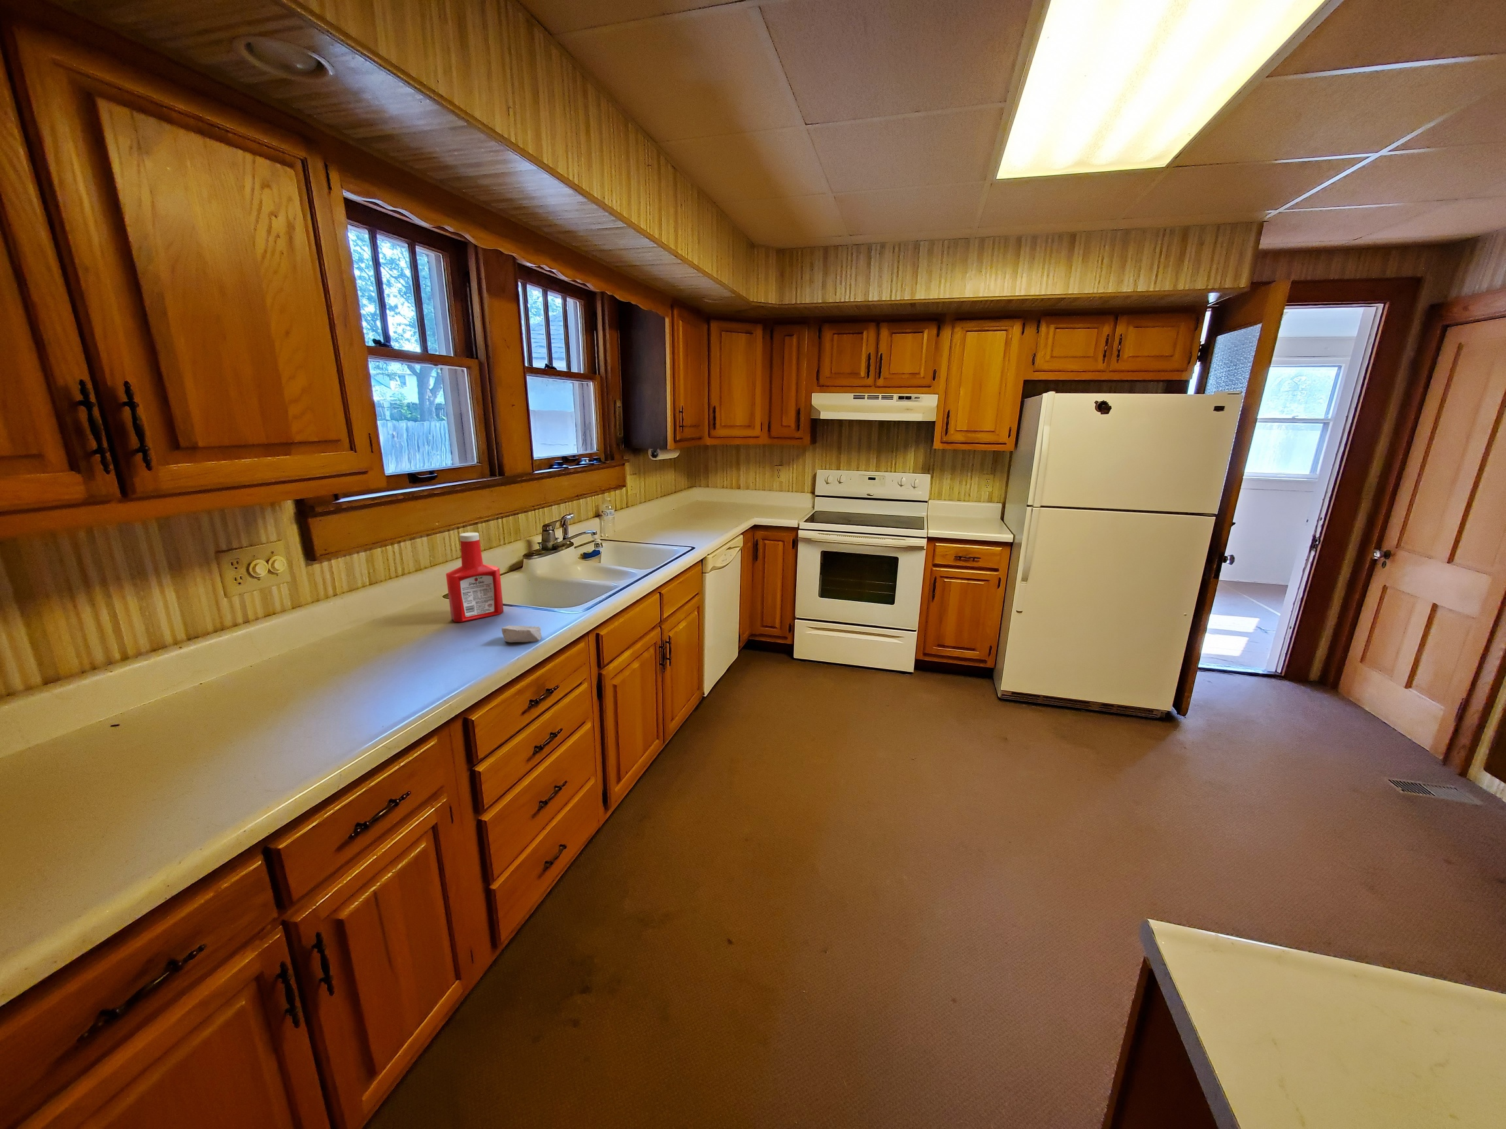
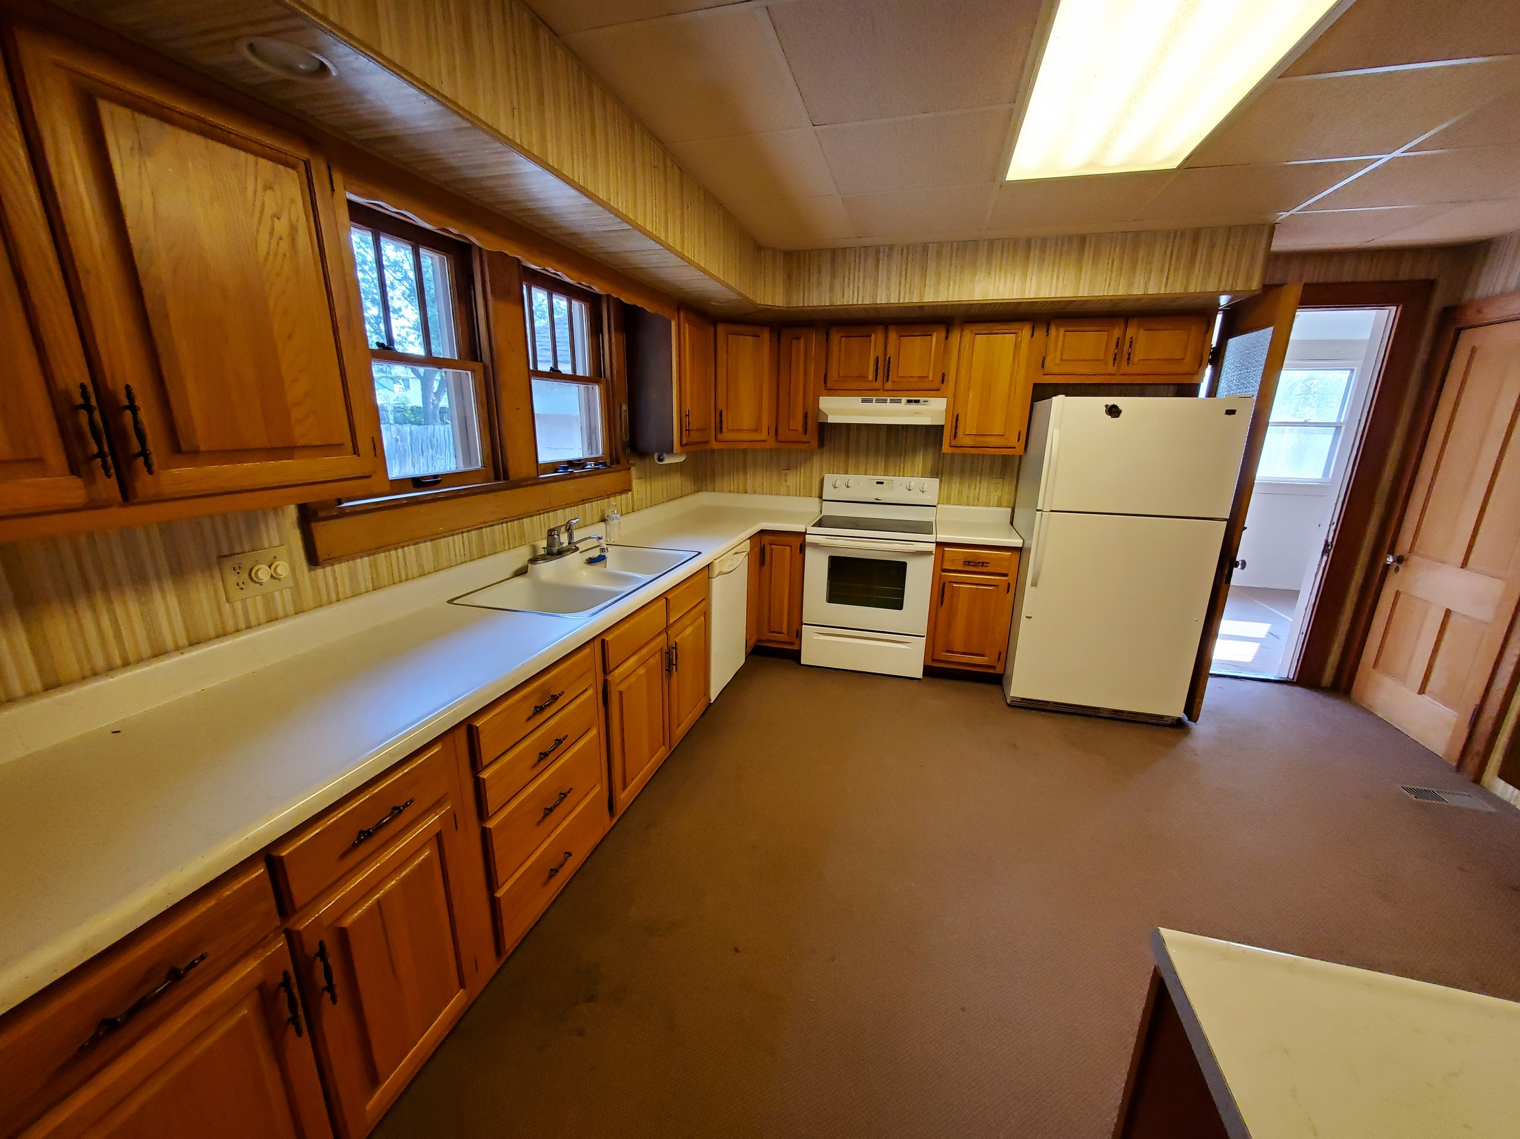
- soap bottle (473, 575)
- soap bar (522, 632)
